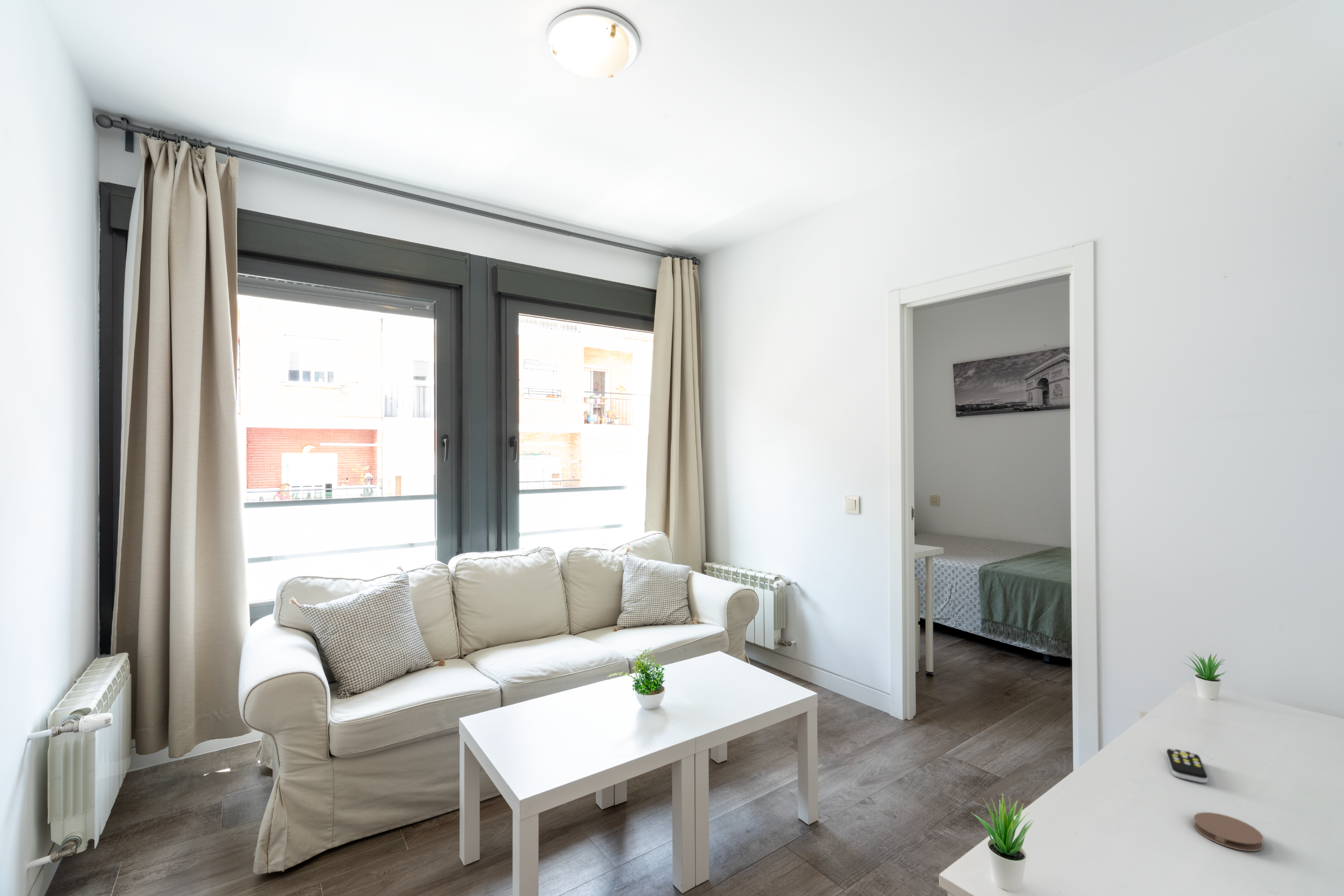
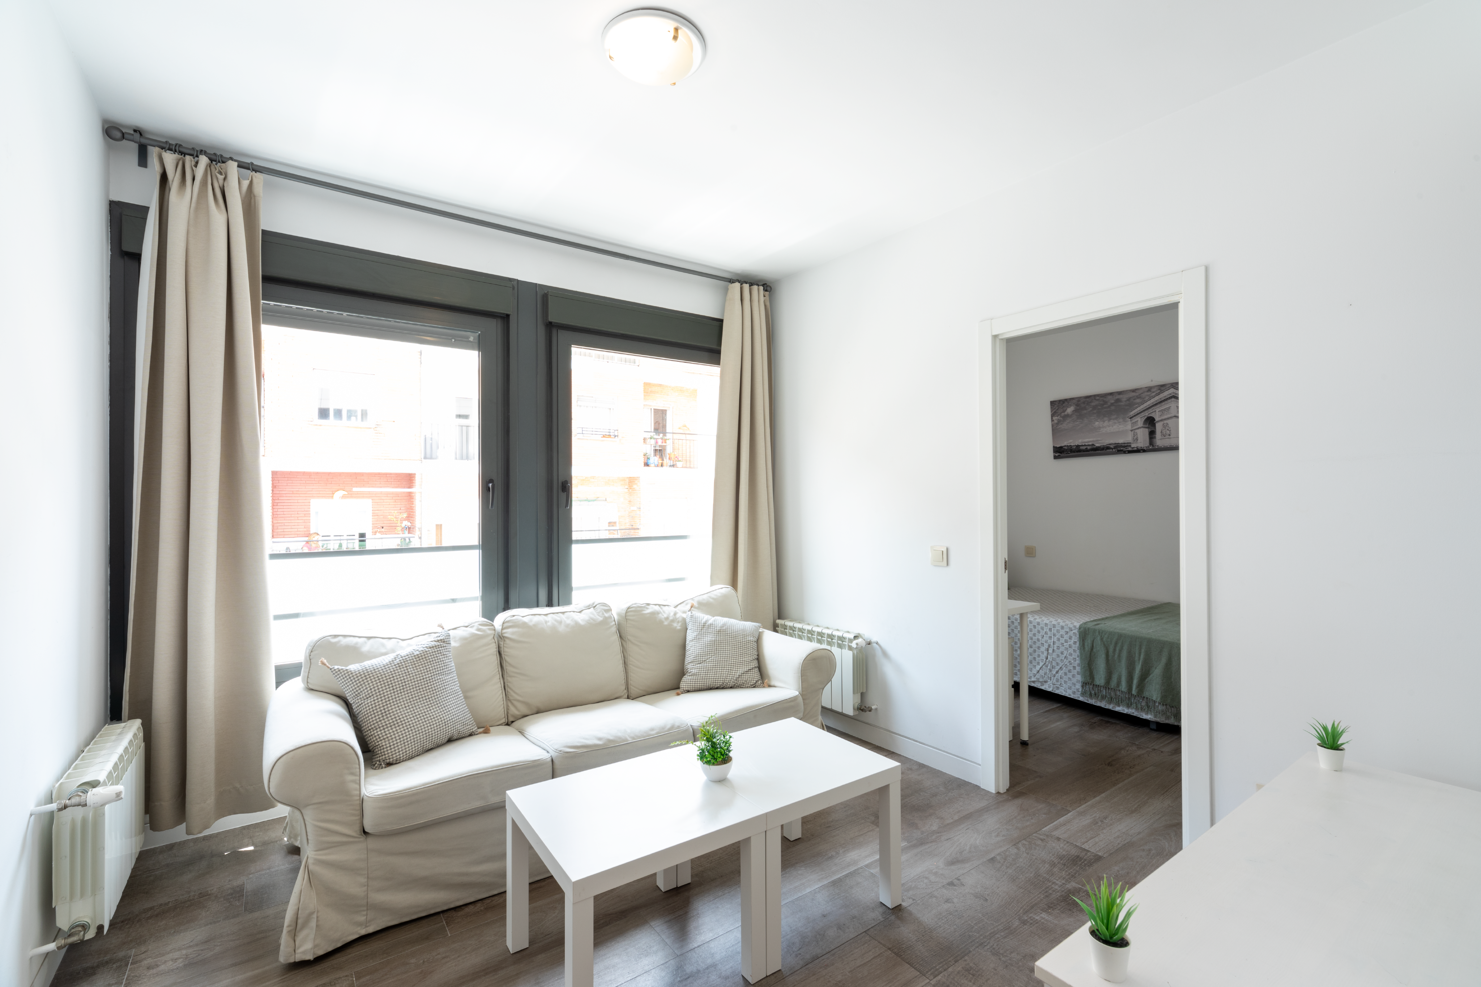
- remote control (1186, 764)
- coaster (1228, 831)
